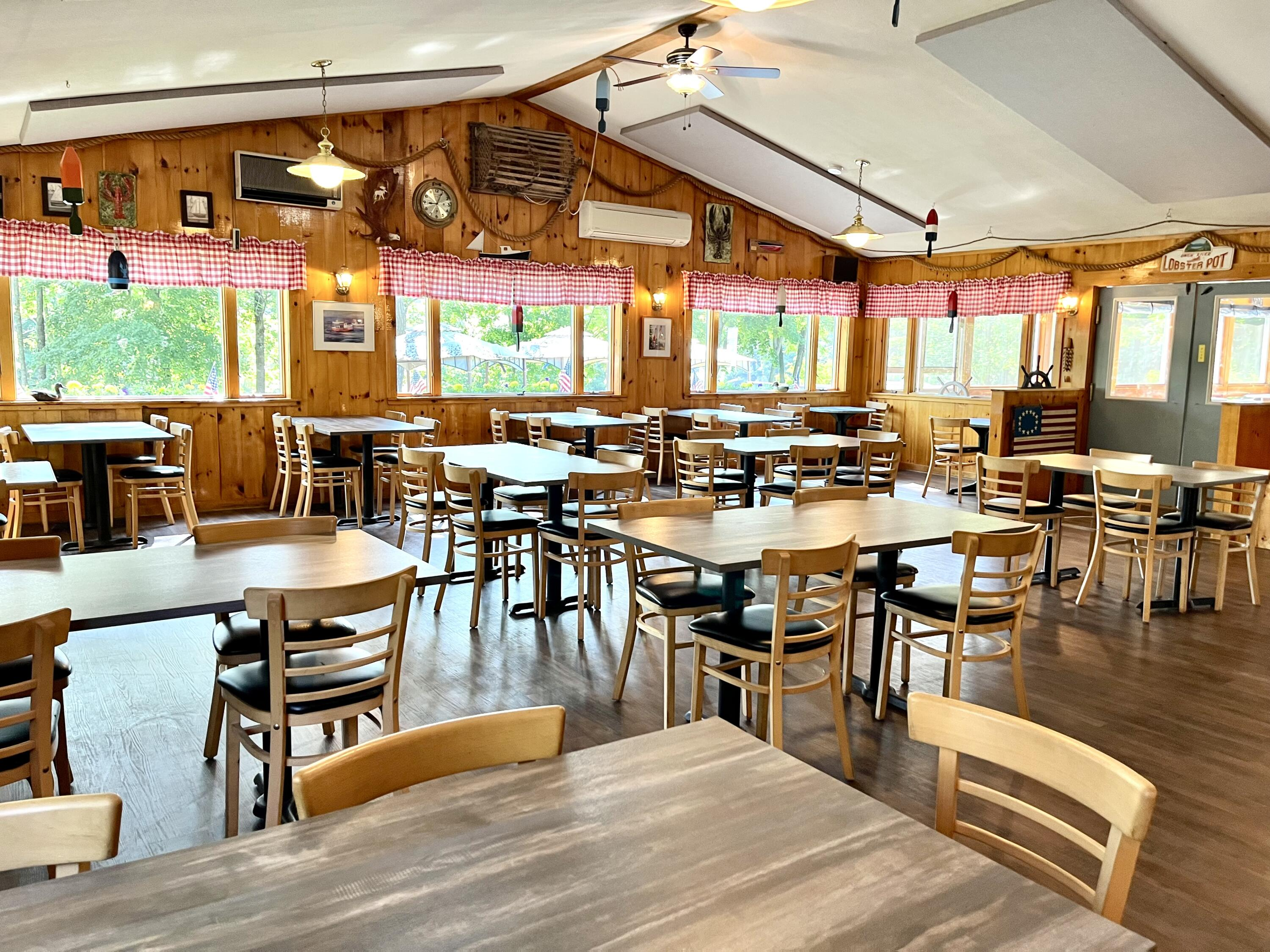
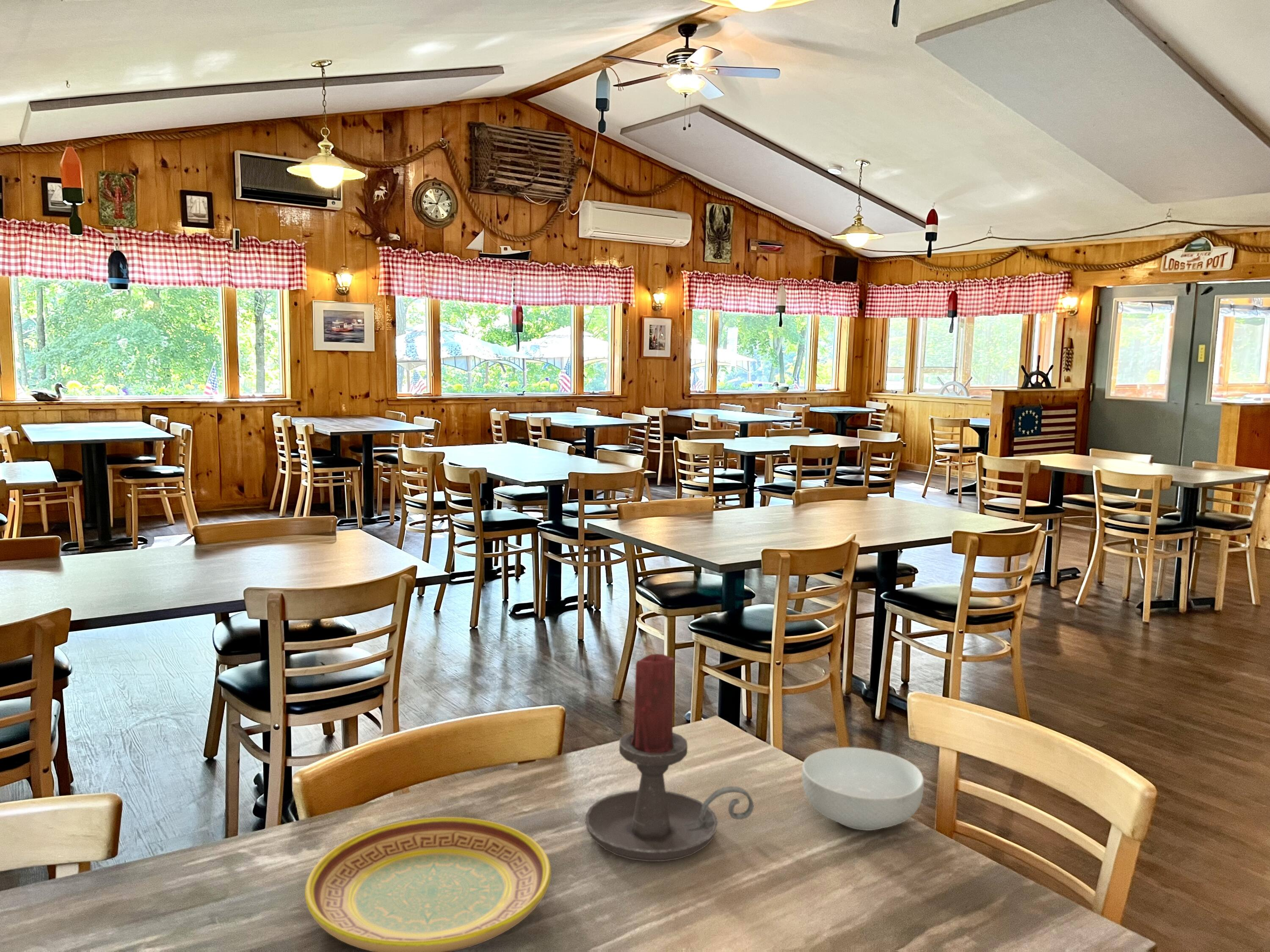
+ cereal bowl (861, 794)
+ plate (431, 887)
+ candle holder (672, 743)
